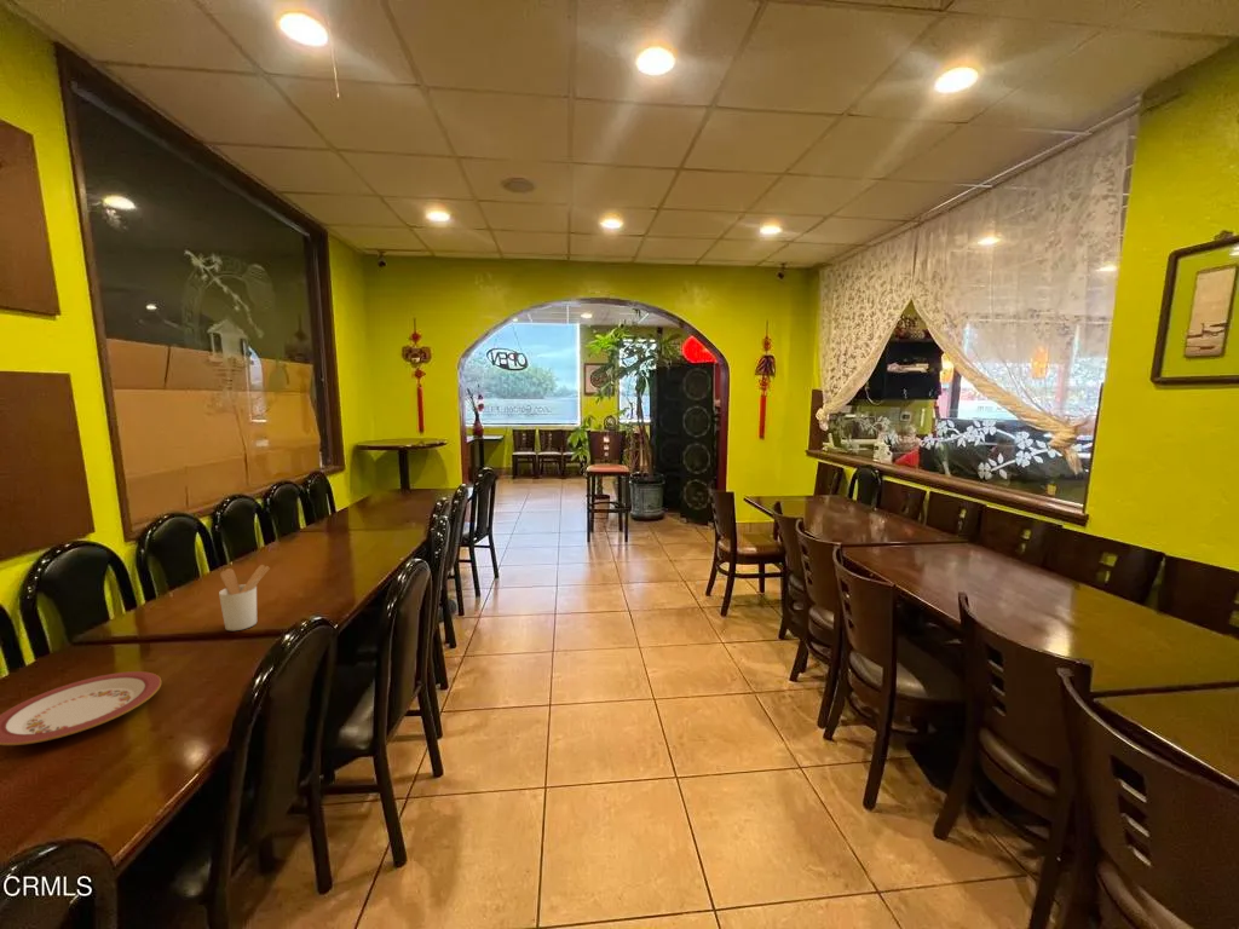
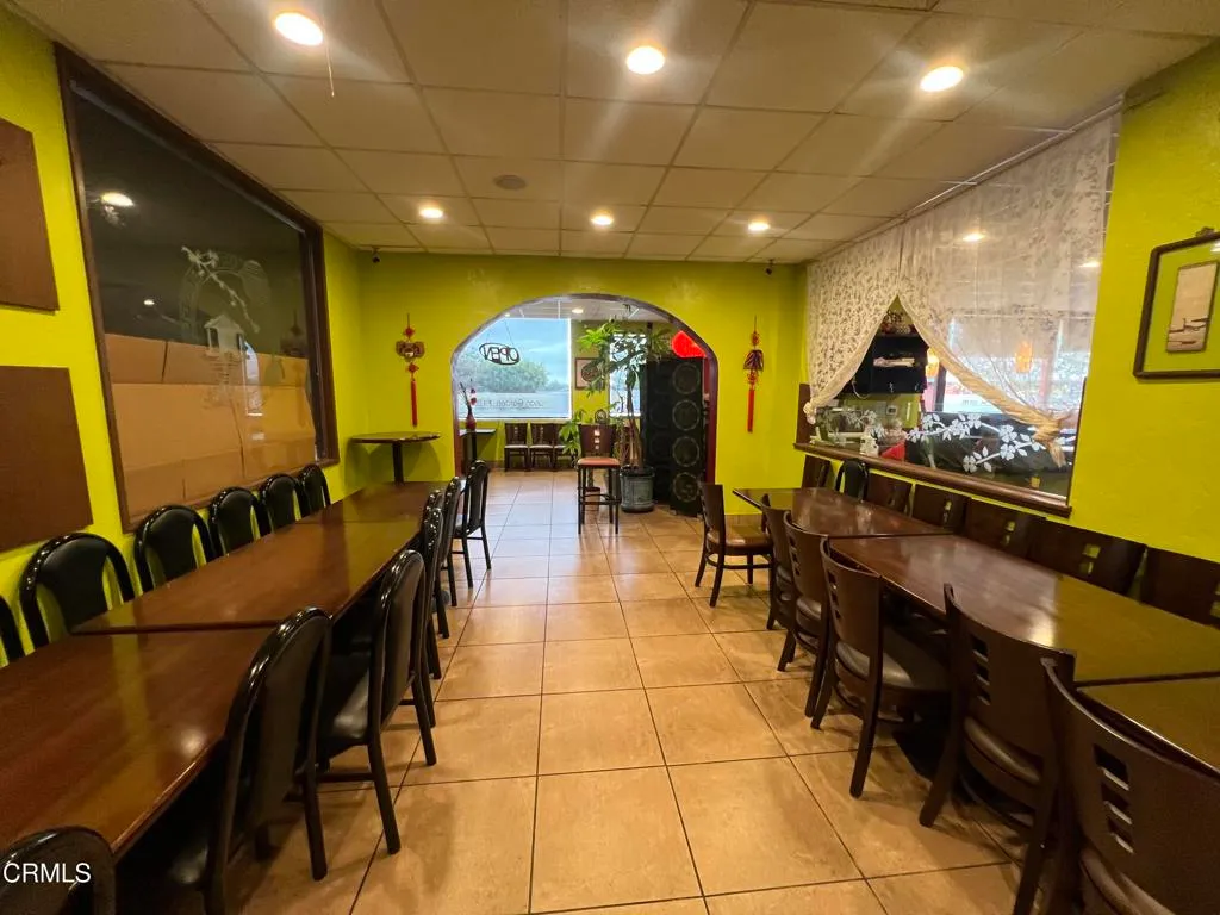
- plate (80, 708)
- utensil holder (247, 595)
